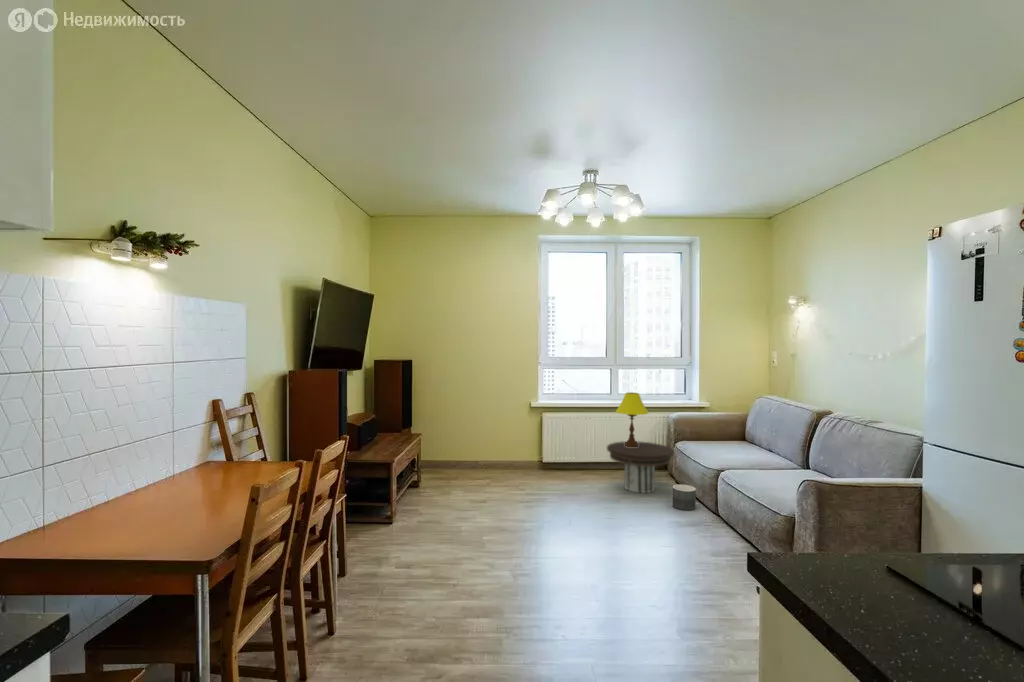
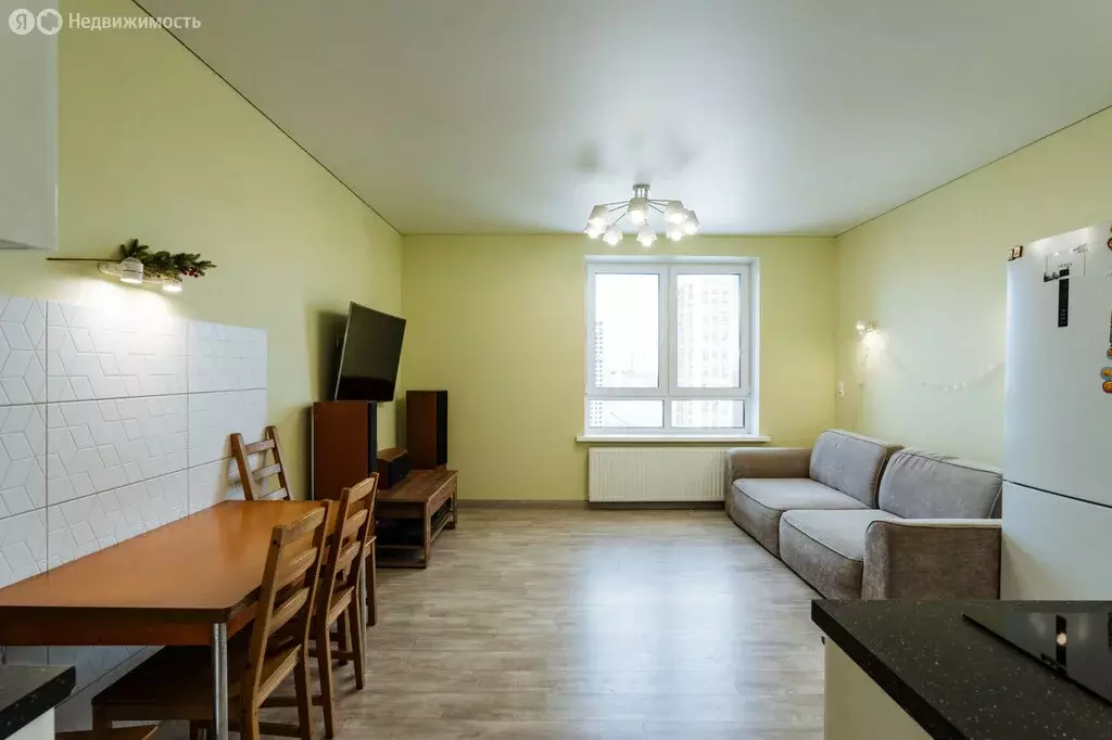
- side table (639, 468)
- table lamp (631, 419)
- planter (684, 497)
